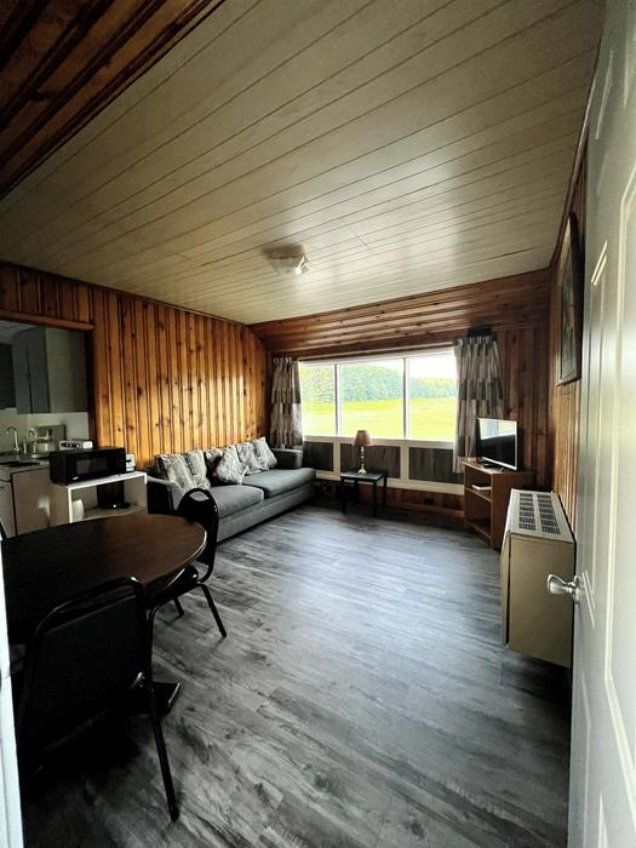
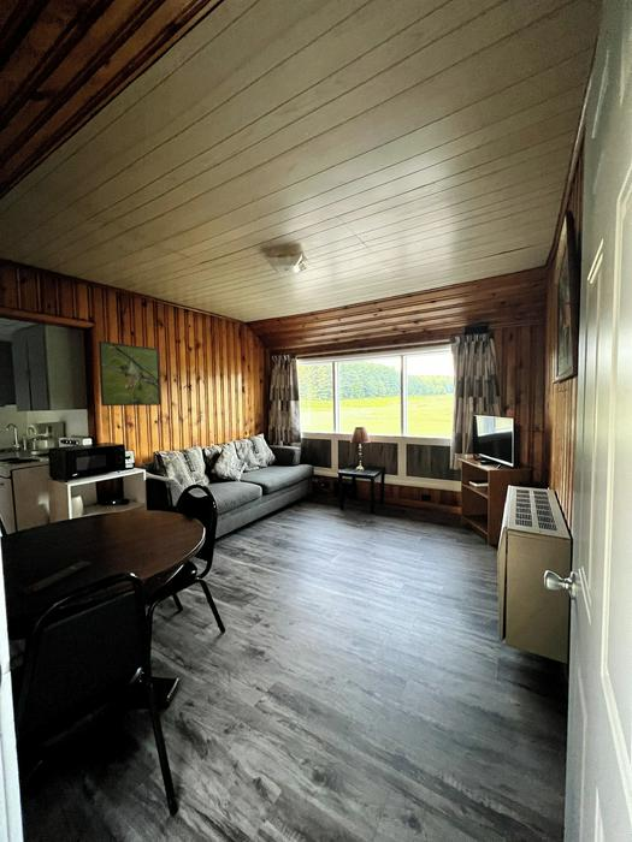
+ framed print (131, 375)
+ remote control (59, 576)
